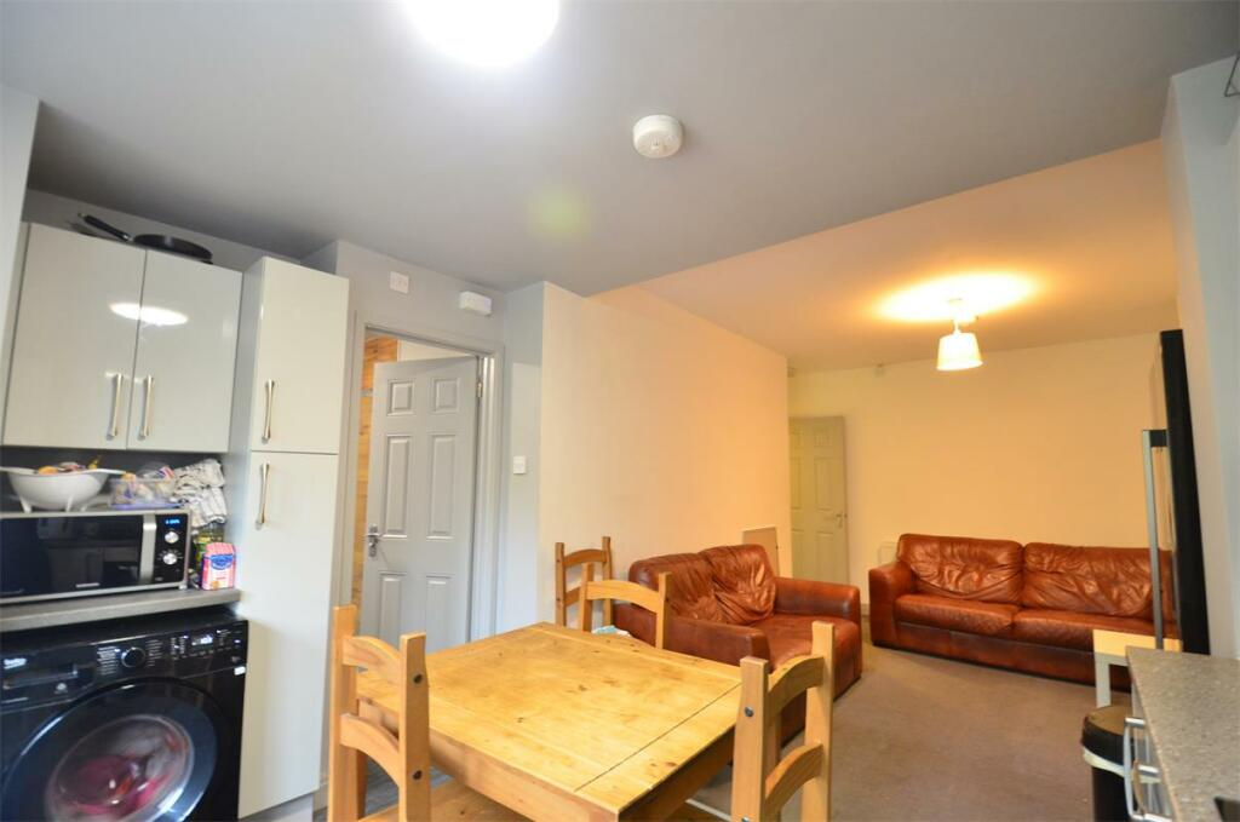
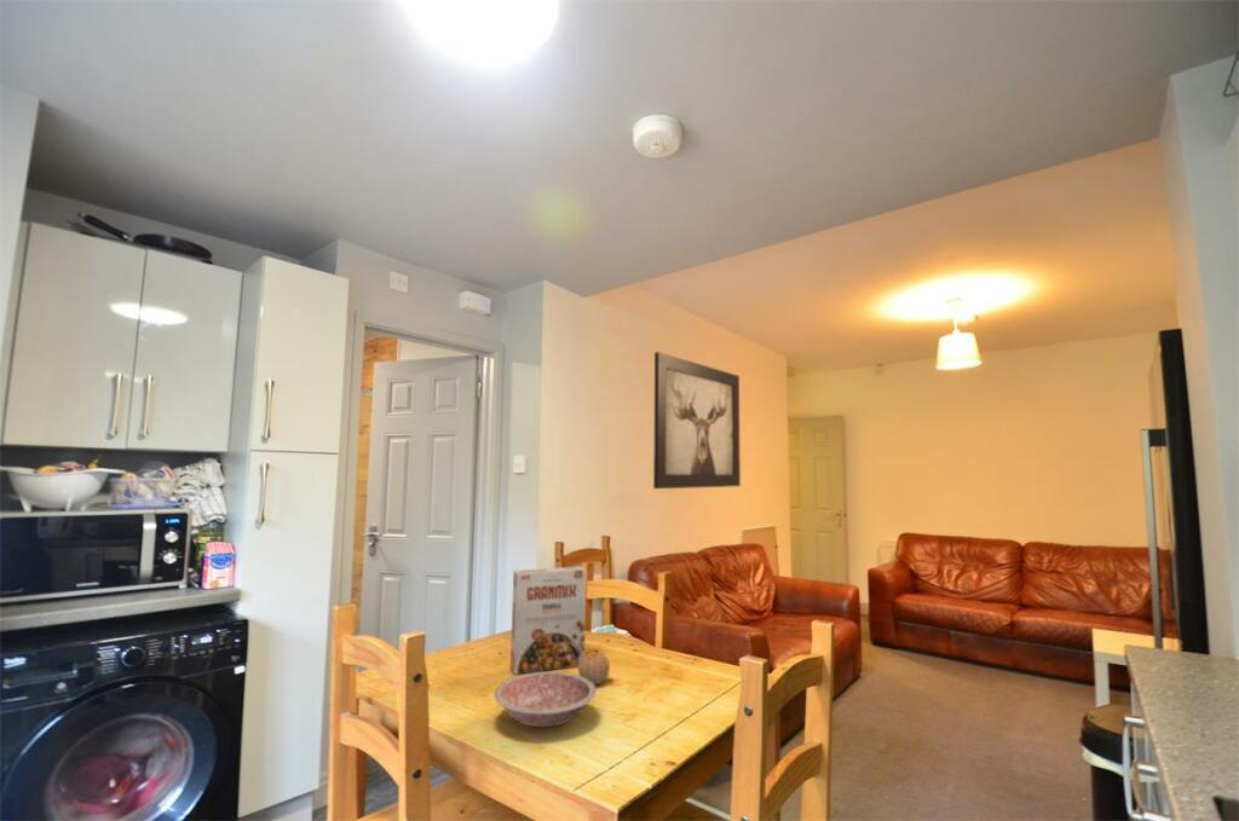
+ cereal box (548, 618)
+ bowl (544, 704)
+ fruit (593, 667)
+ wall art (701, 426)
